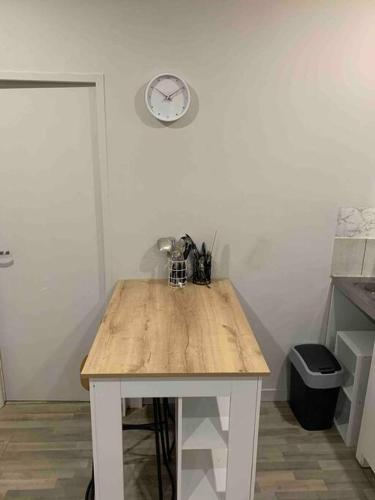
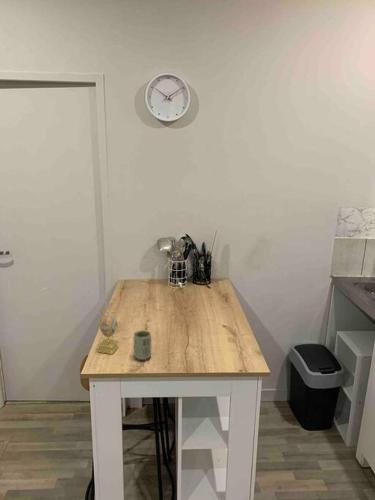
+ decorative egg (108, 329)
+ cup (142, 345)
